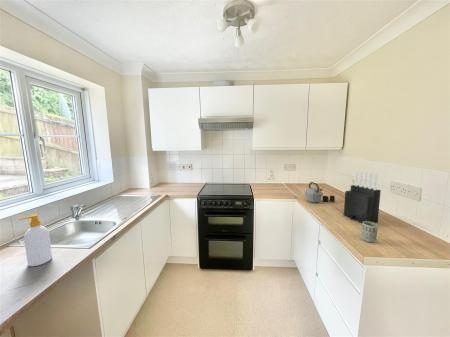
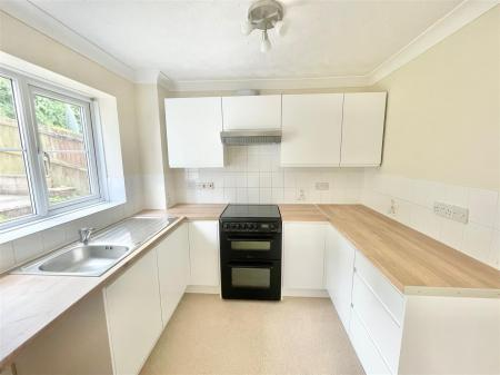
- cup (369, 232)
- knife block (360, 195)
- kettle (321, 192)
- soap bottle (36, 238)
